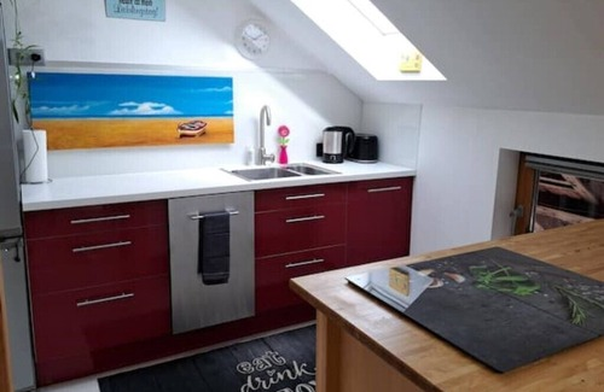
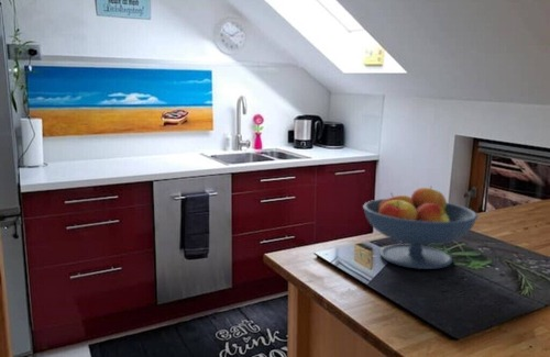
+ fruit bowl (417, 224)
